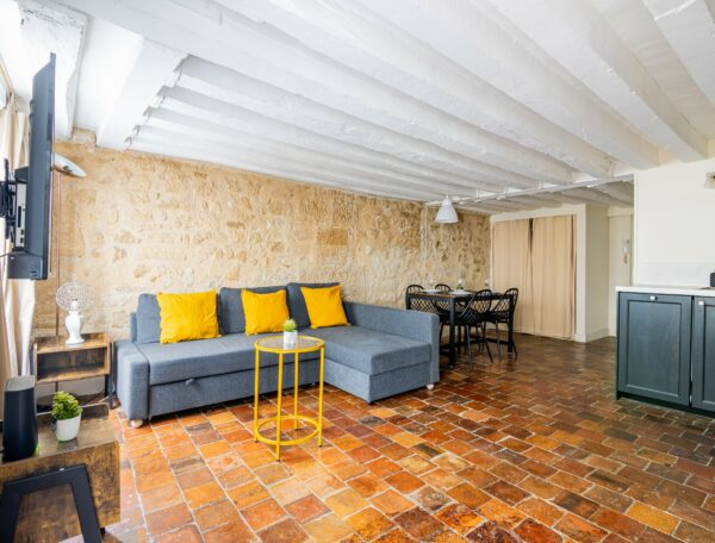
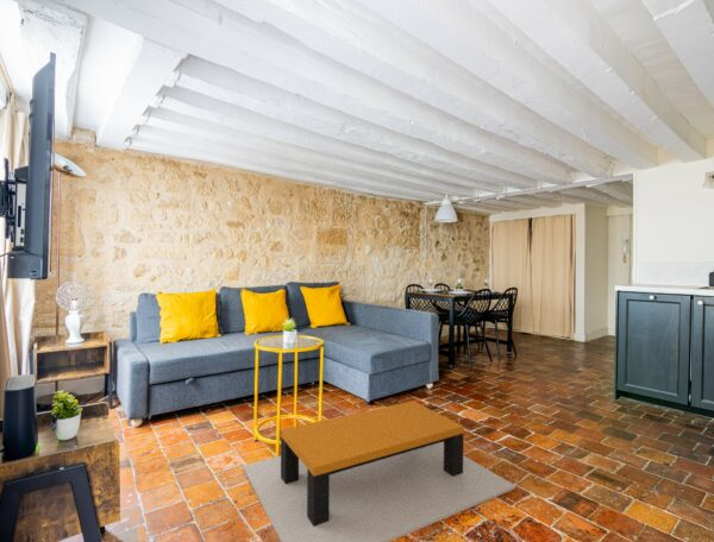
+ coffee table (372, 453)
